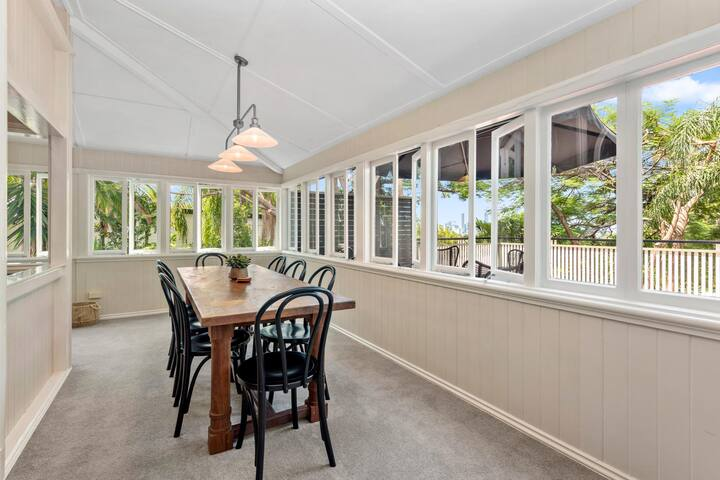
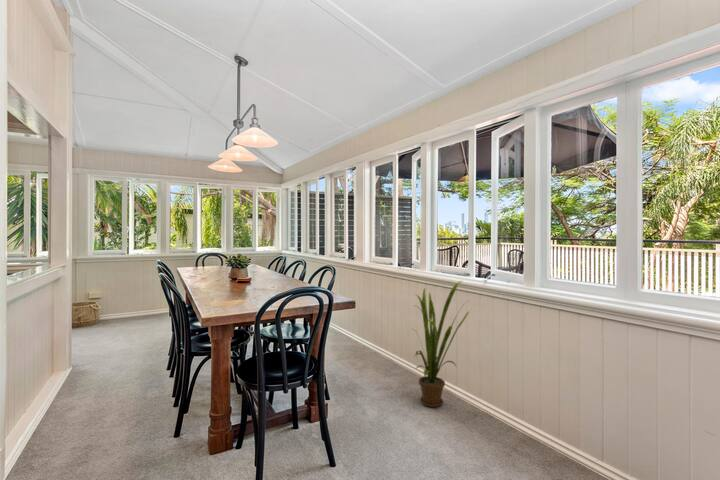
+ house plant (434, 341)
